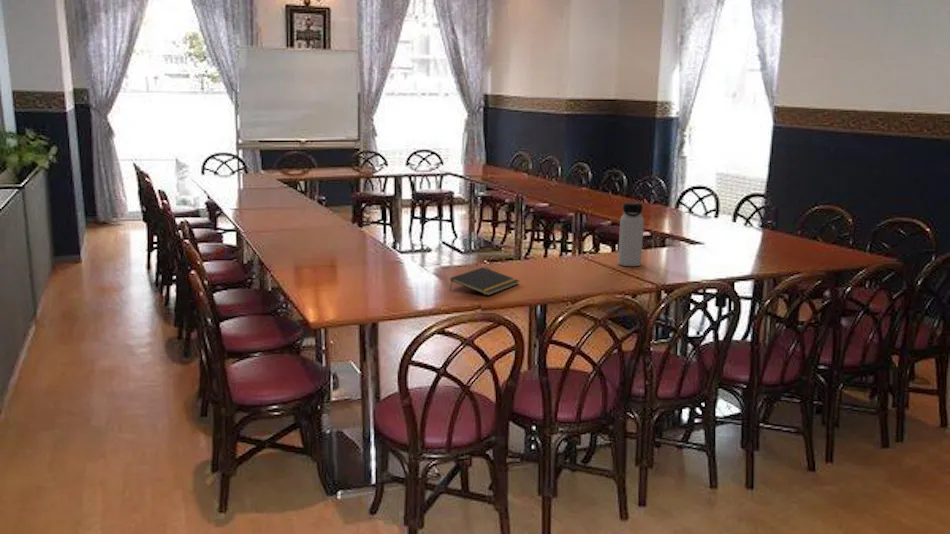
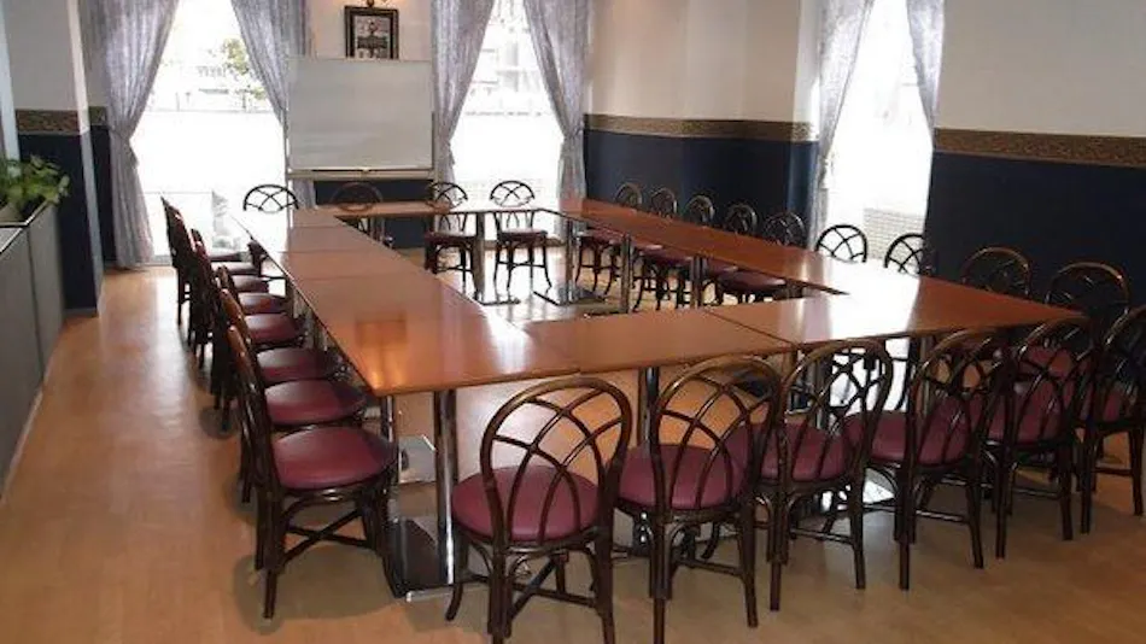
- water bottle (631, 234)
- notepad (485, 280)
